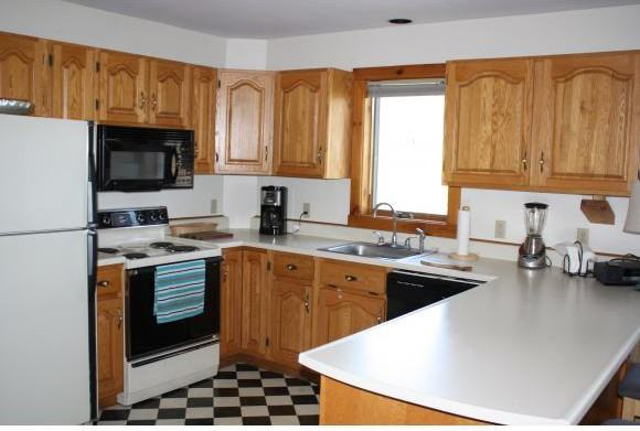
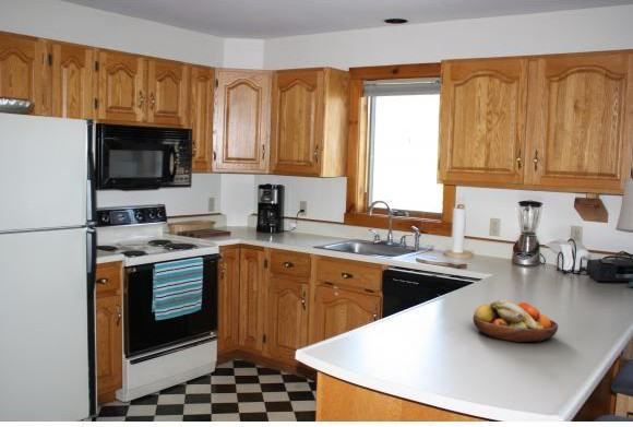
+ fruit bowl (515, 317)
